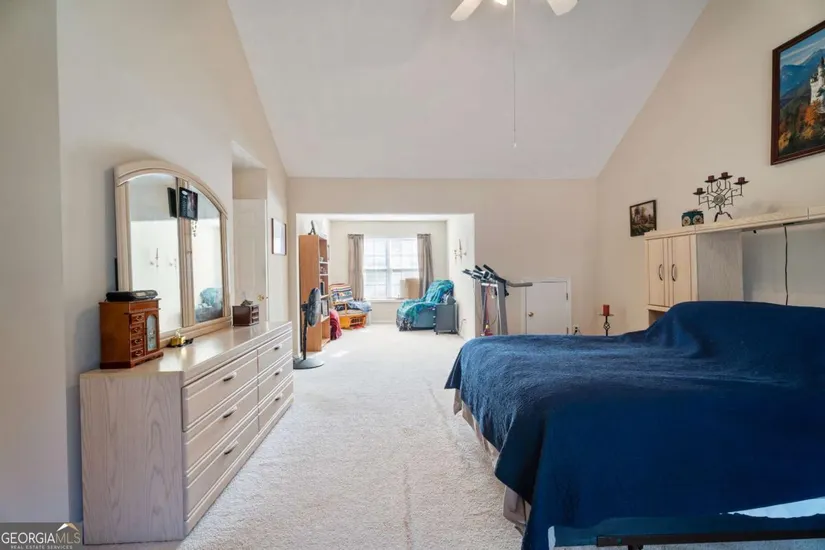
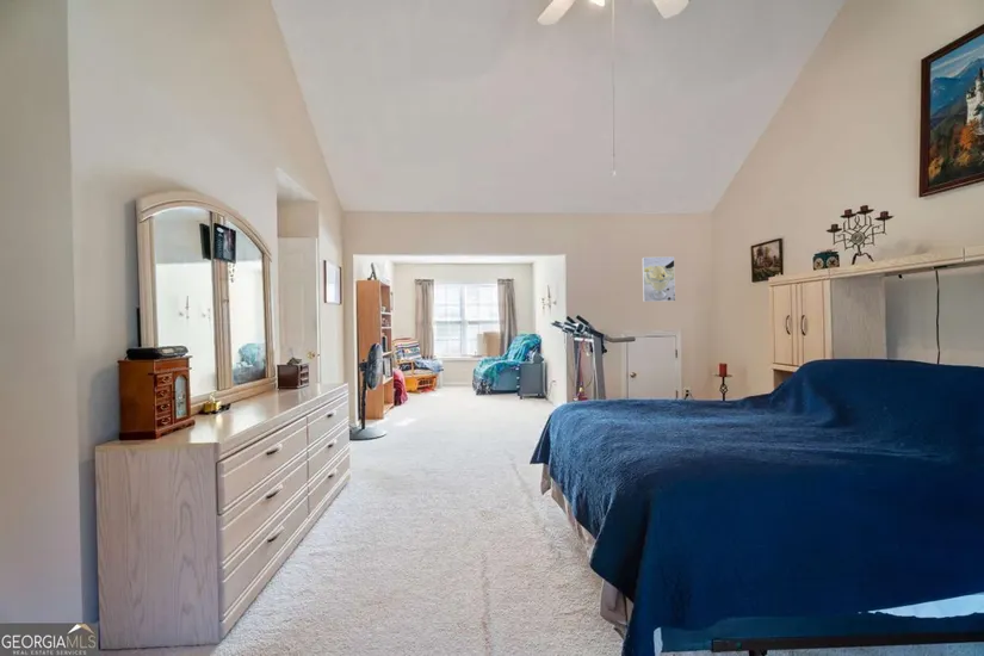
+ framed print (658, 279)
